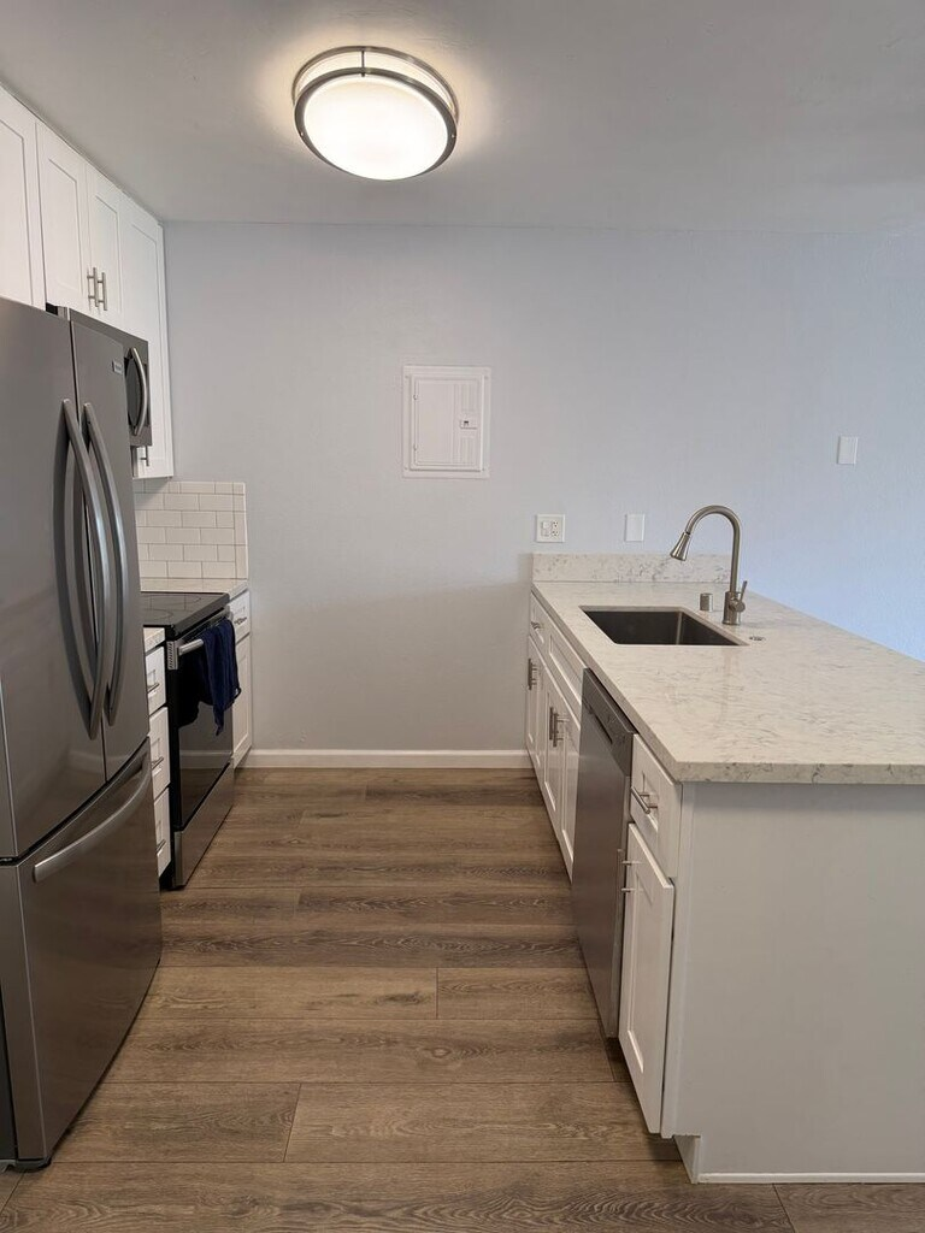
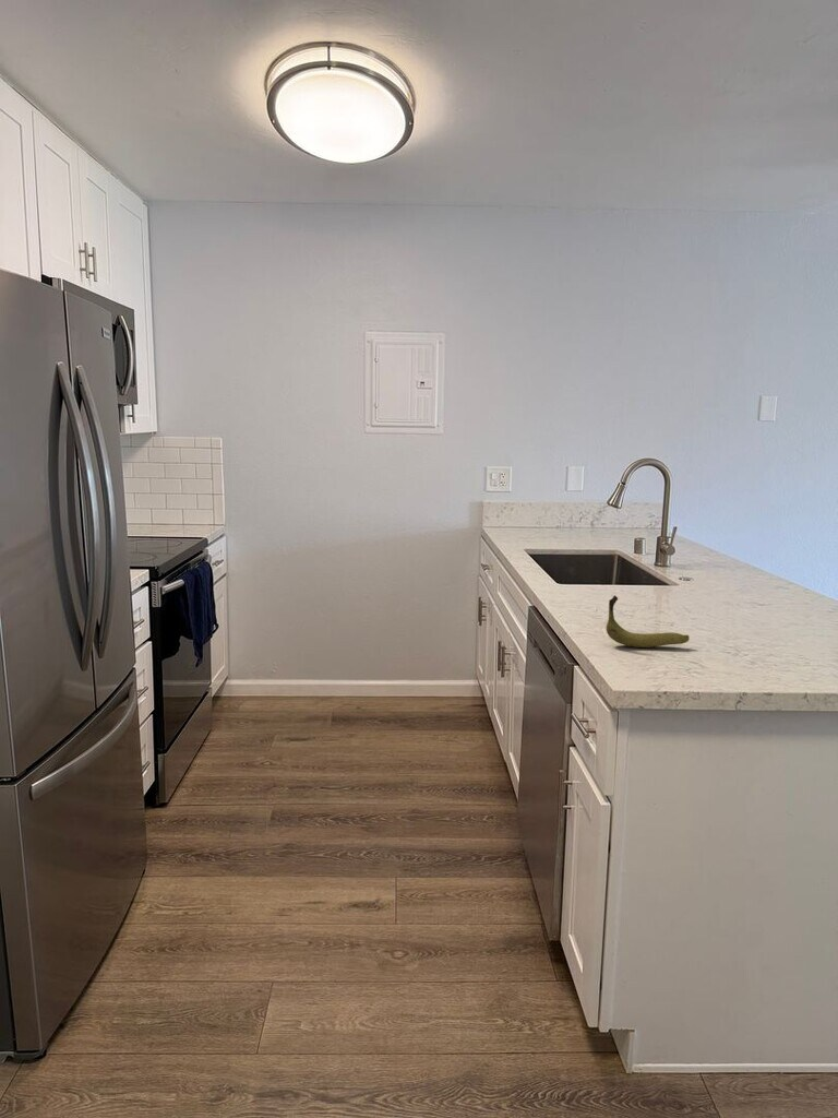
+ banana (648, 633)
